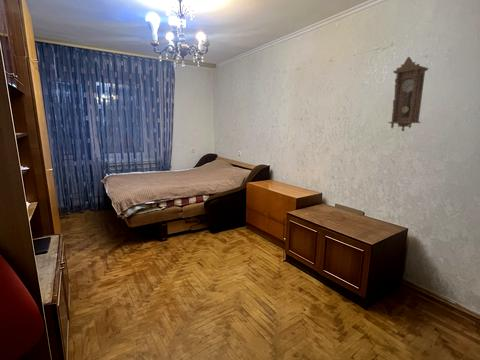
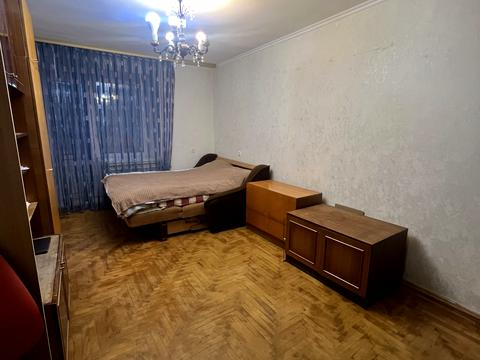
- pendulum clock (407, 95)
